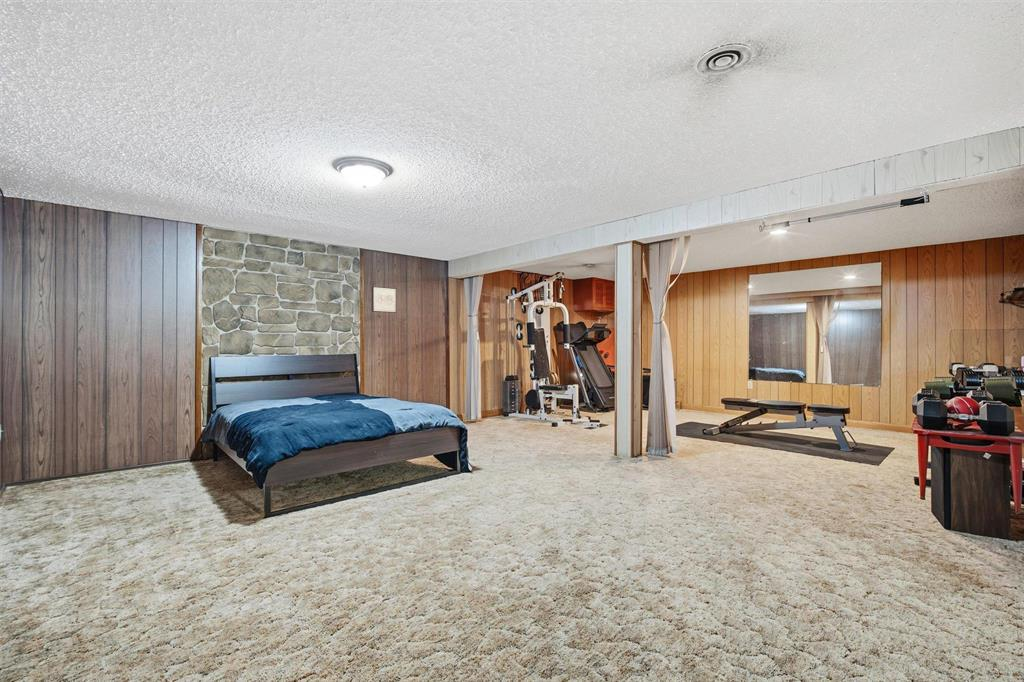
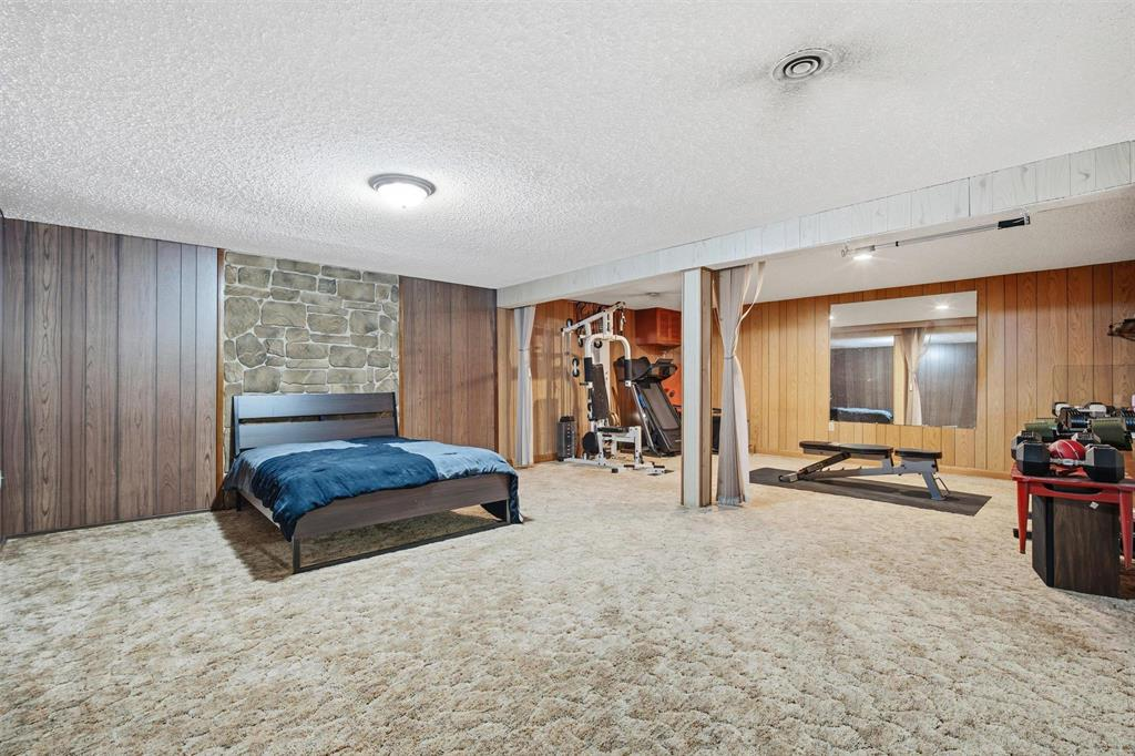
- wall art (384, 299)
